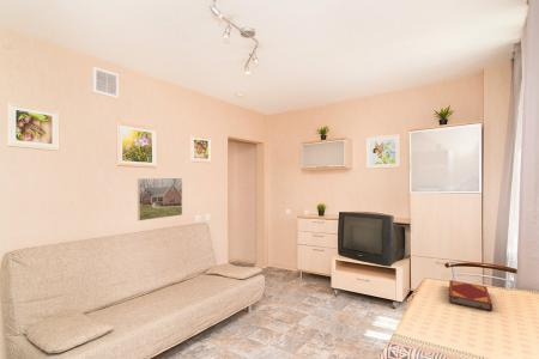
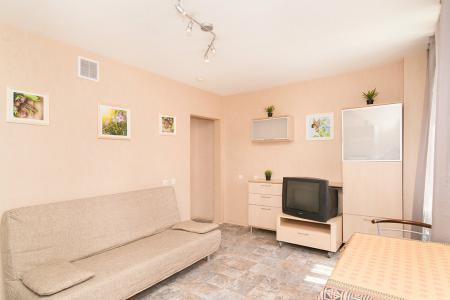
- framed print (161, 197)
- hardback book (468, 293)
